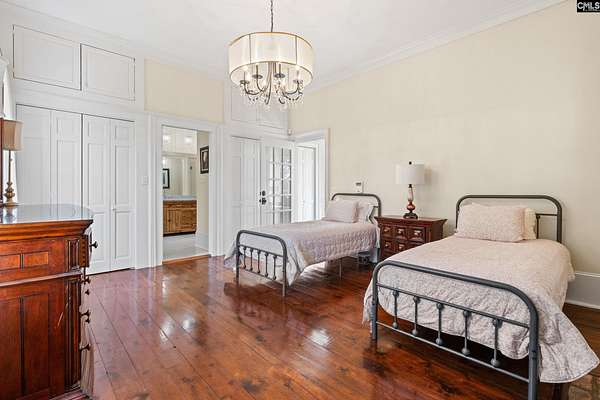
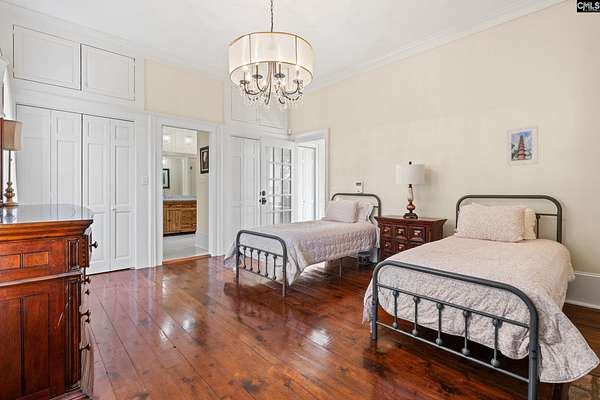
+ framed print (521, 146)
